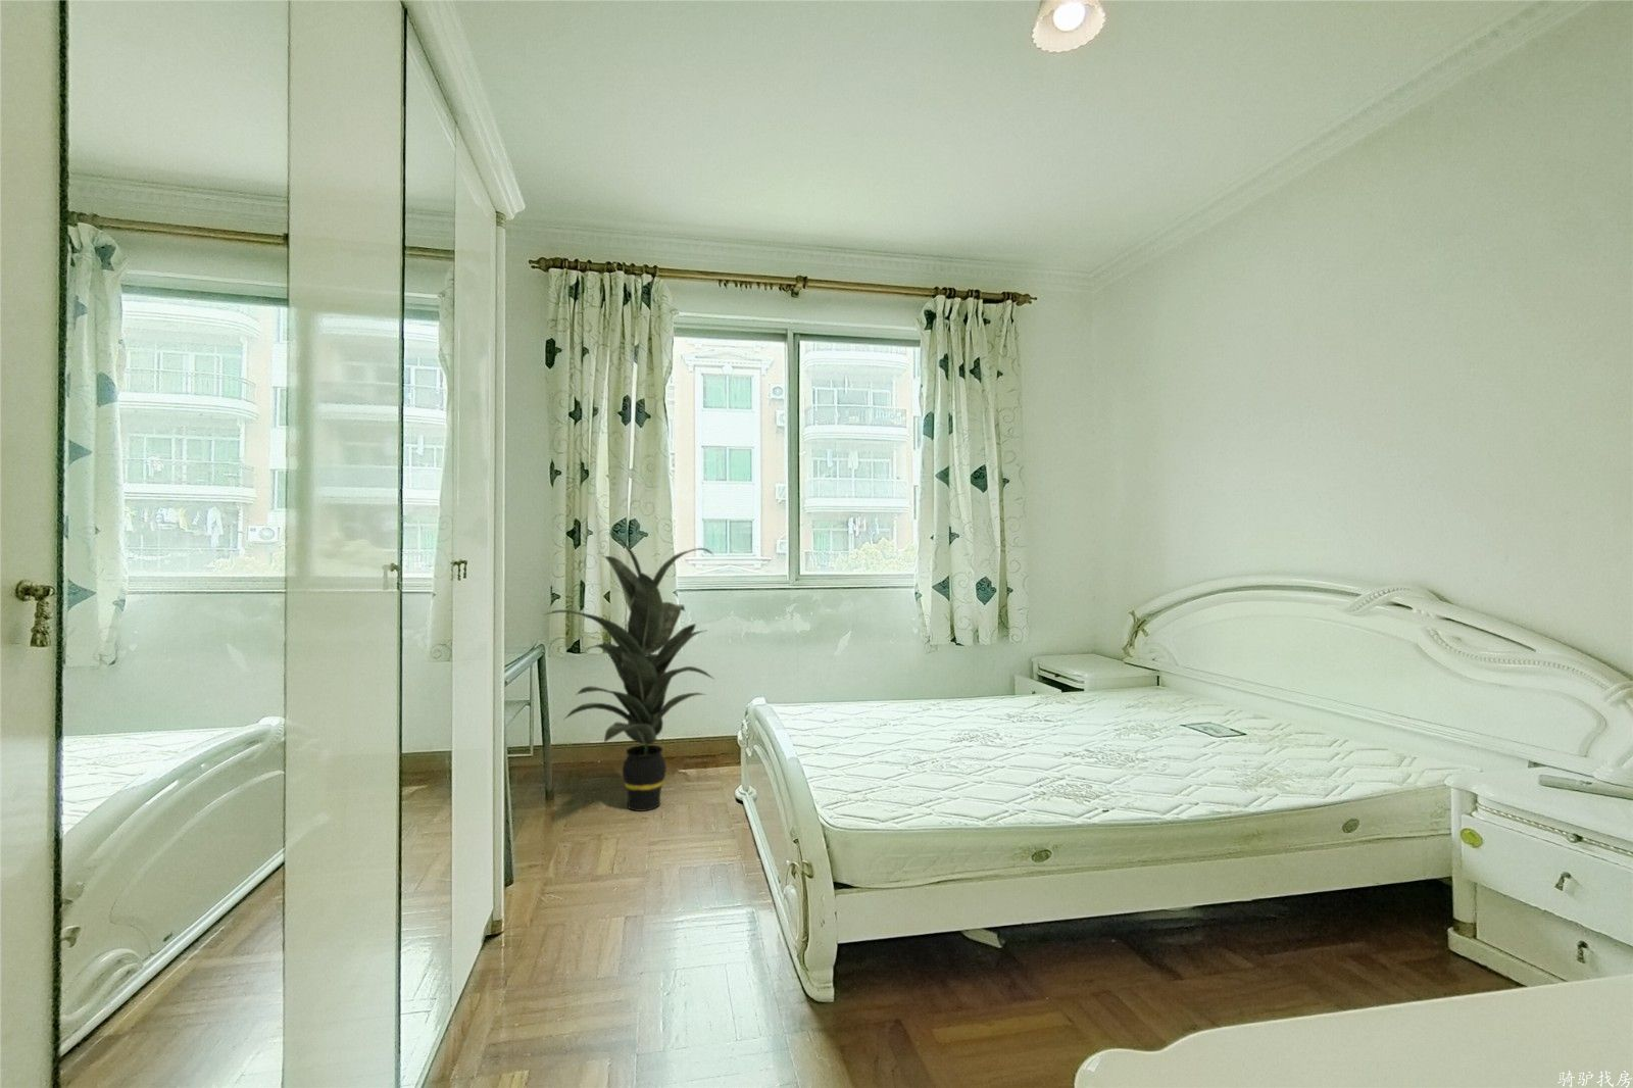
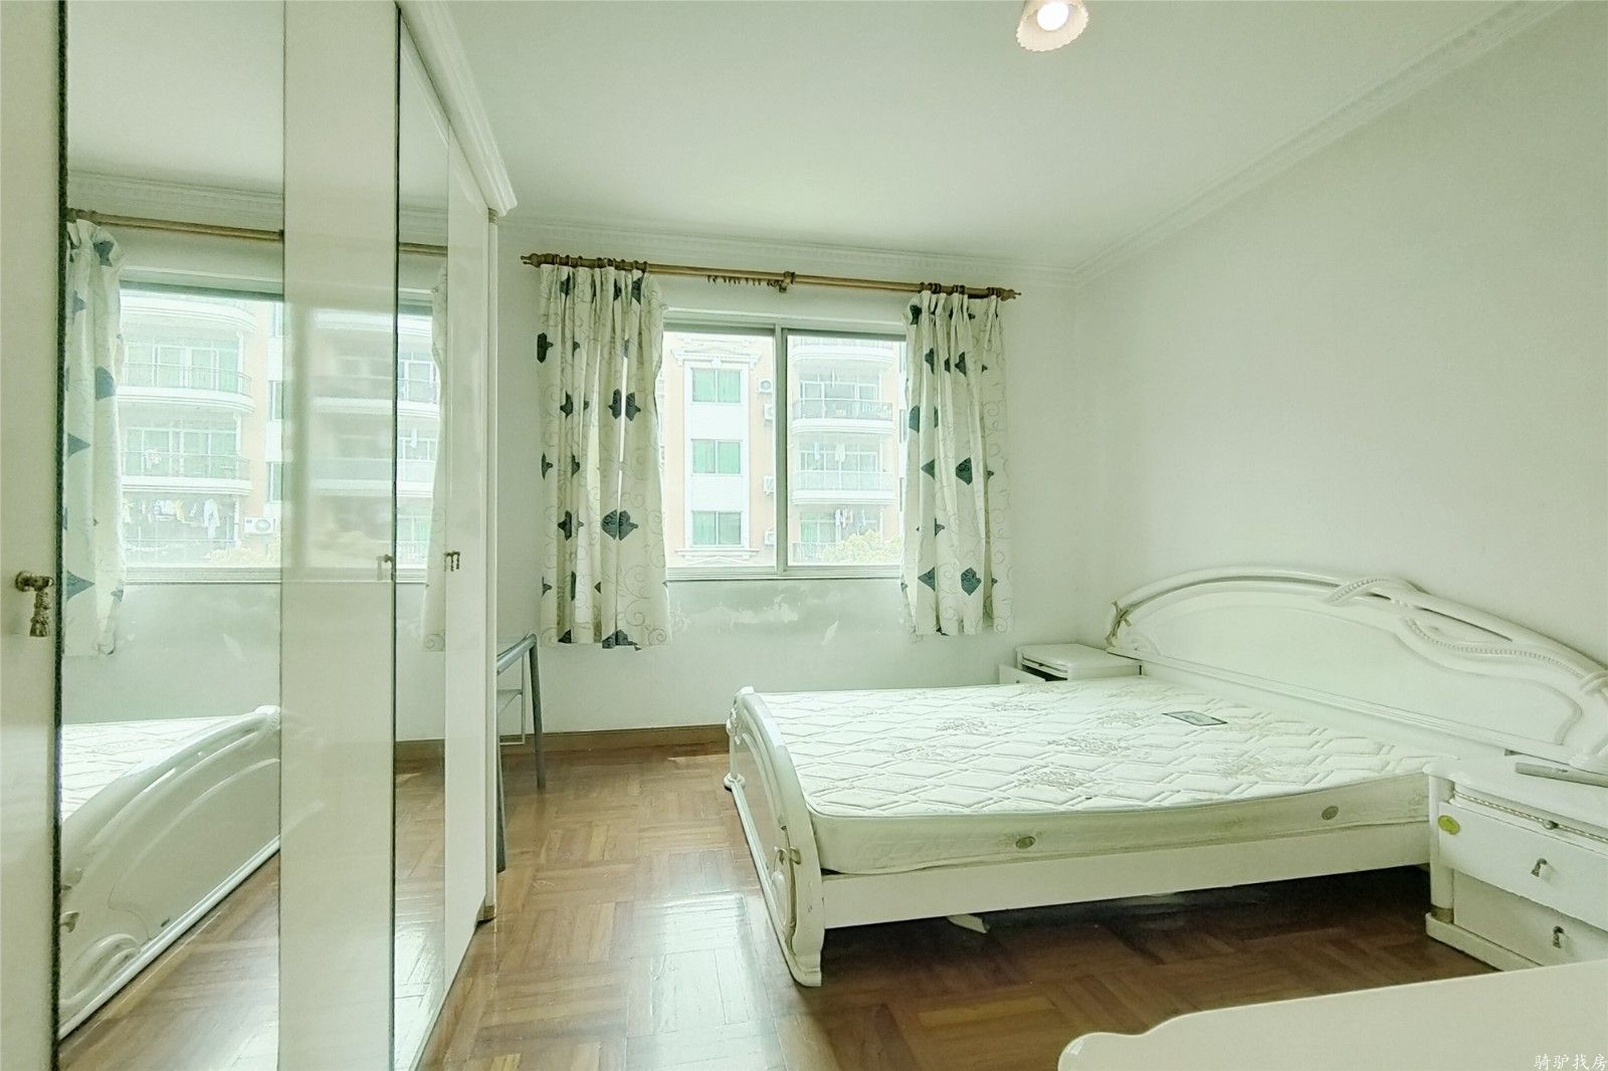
- indoor plant (636, 668)
